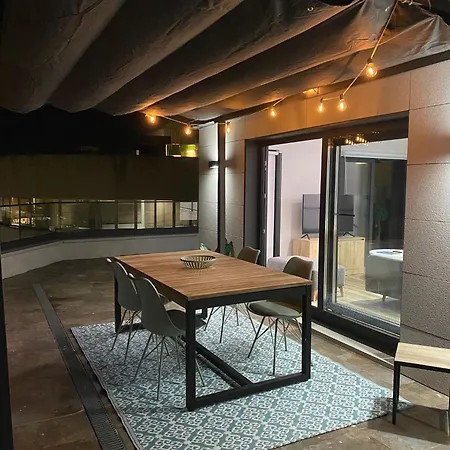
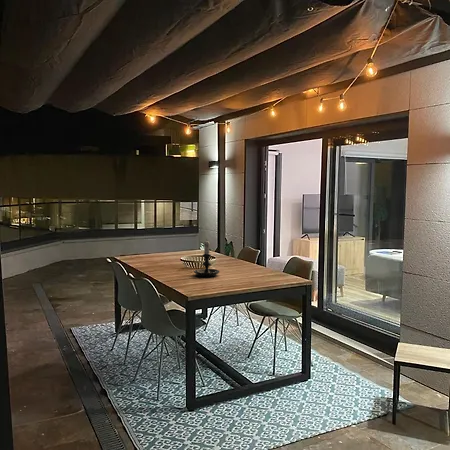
+ candle holder (206, 257)
